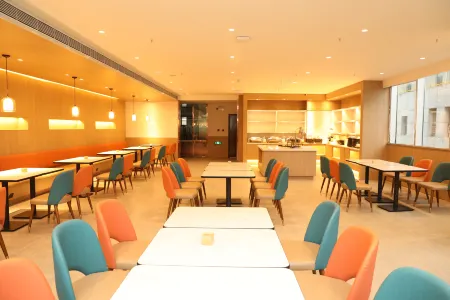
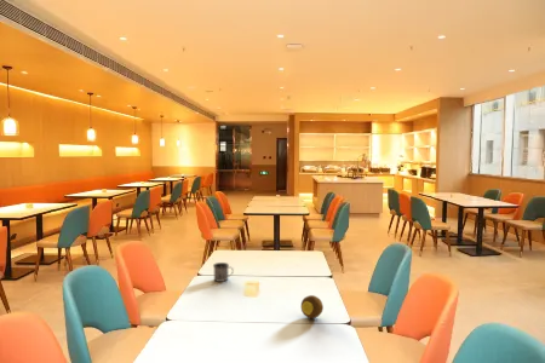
+ mug (223, 272)
+ fruit (311, 306)
